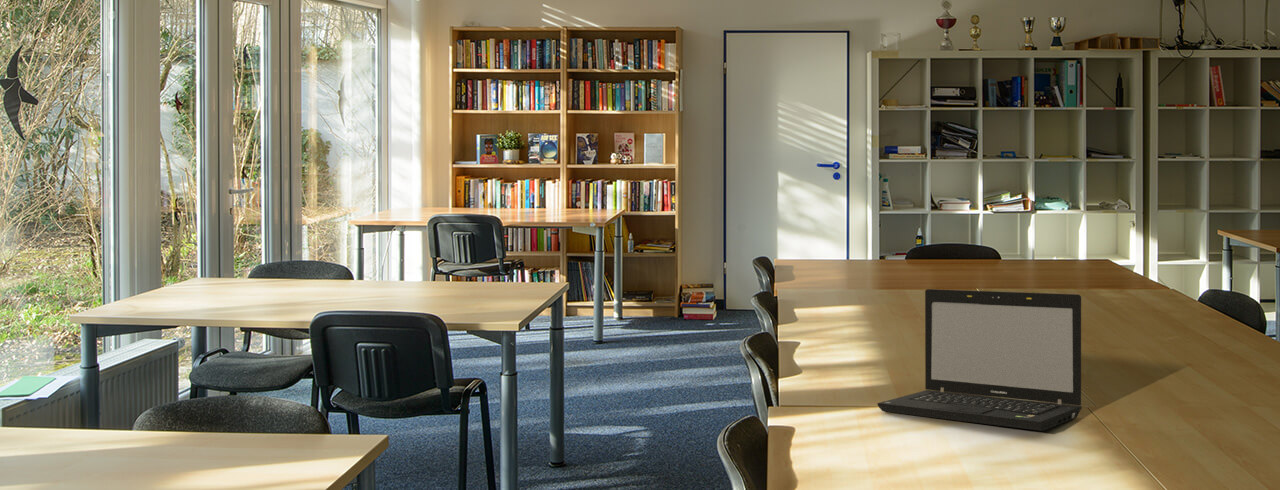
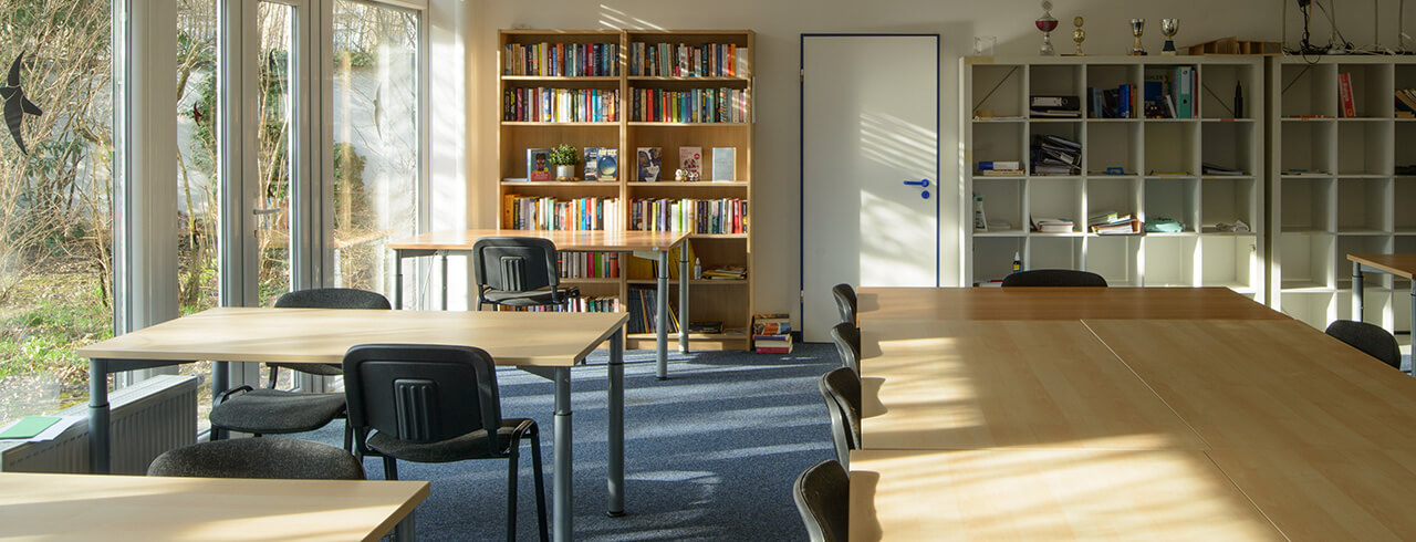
- laptop (978, 354)
